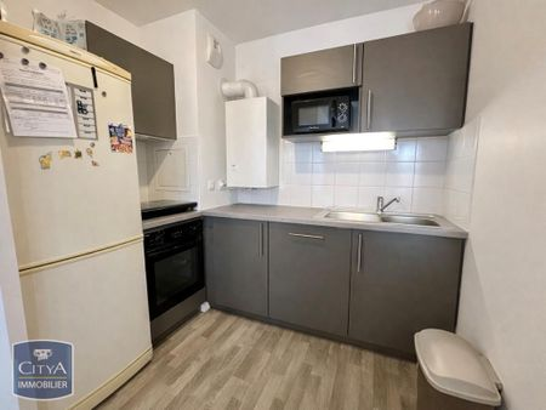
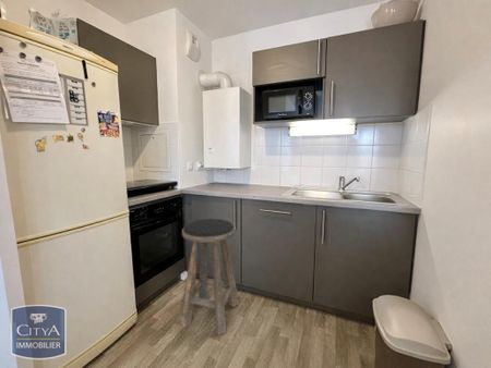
+ stool (213, 268)
